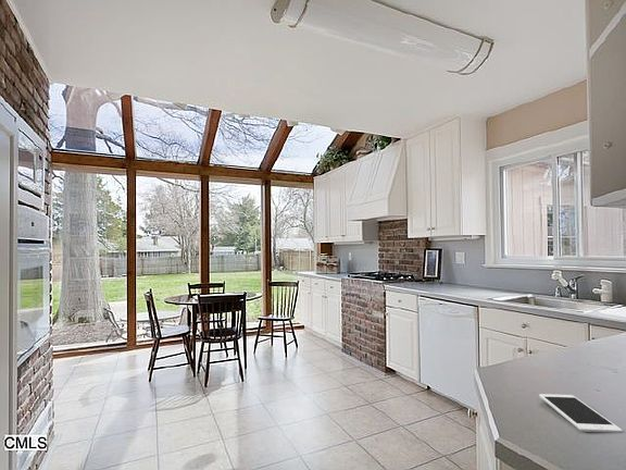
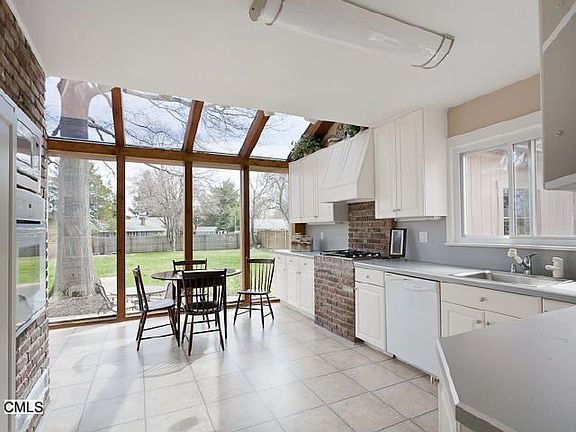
- cell phone (576, 411)
